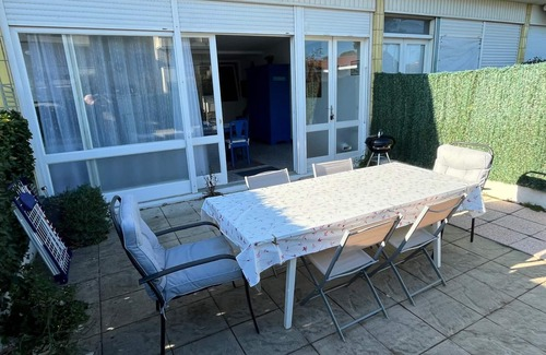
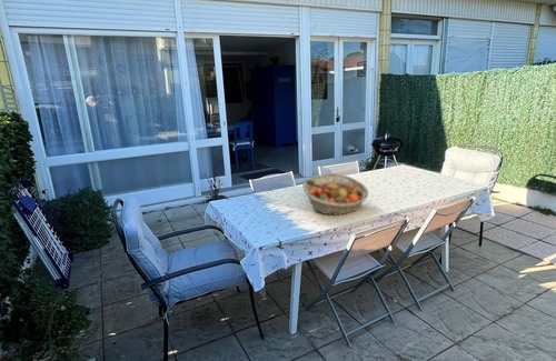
+ fruit basket (335, 193)
